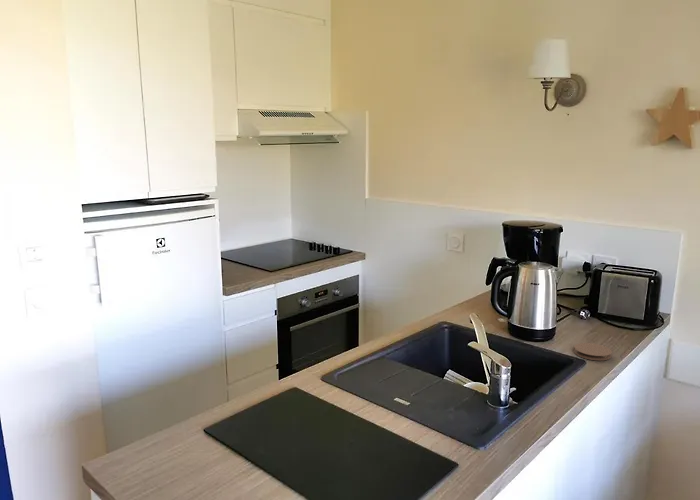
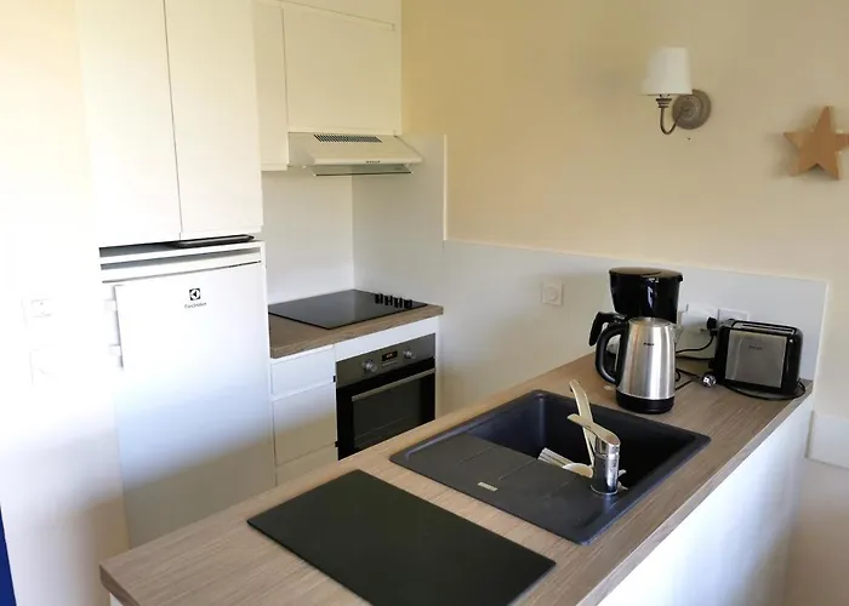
- coaster (592, 351)
